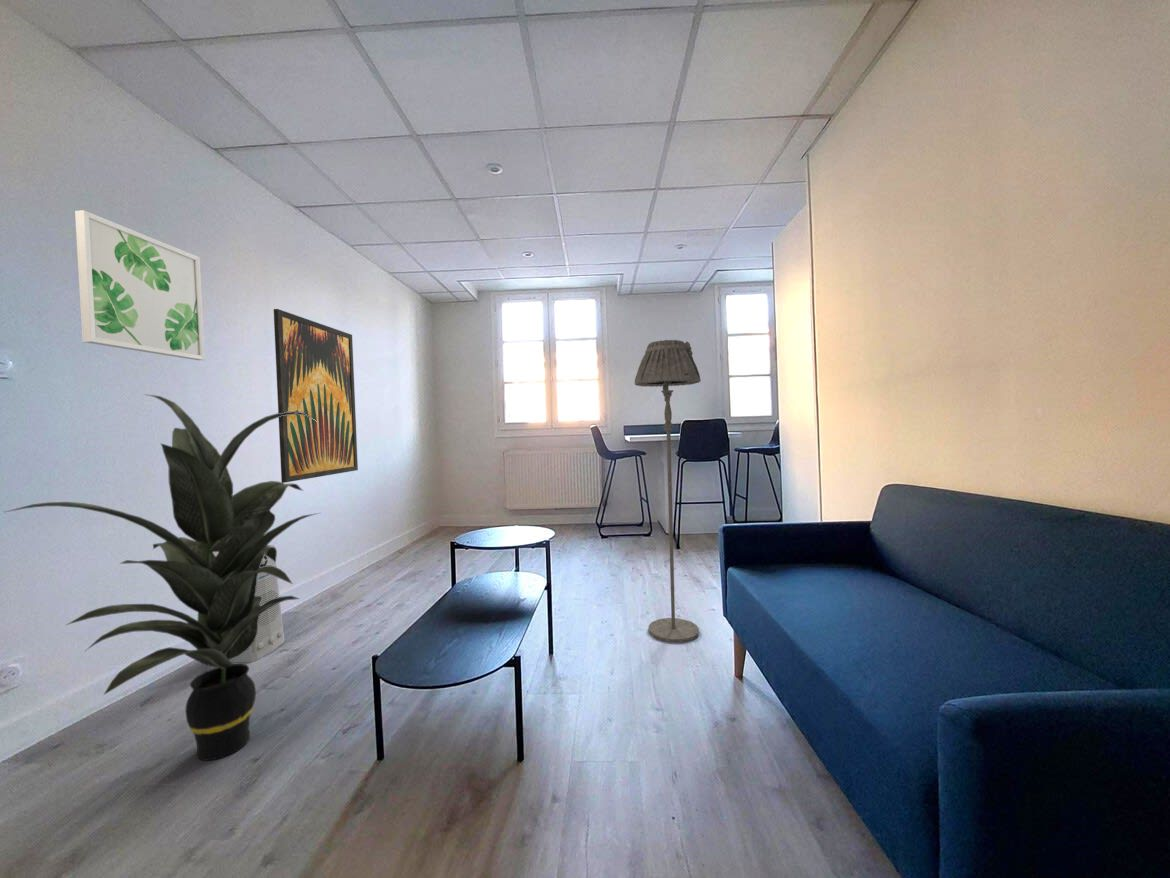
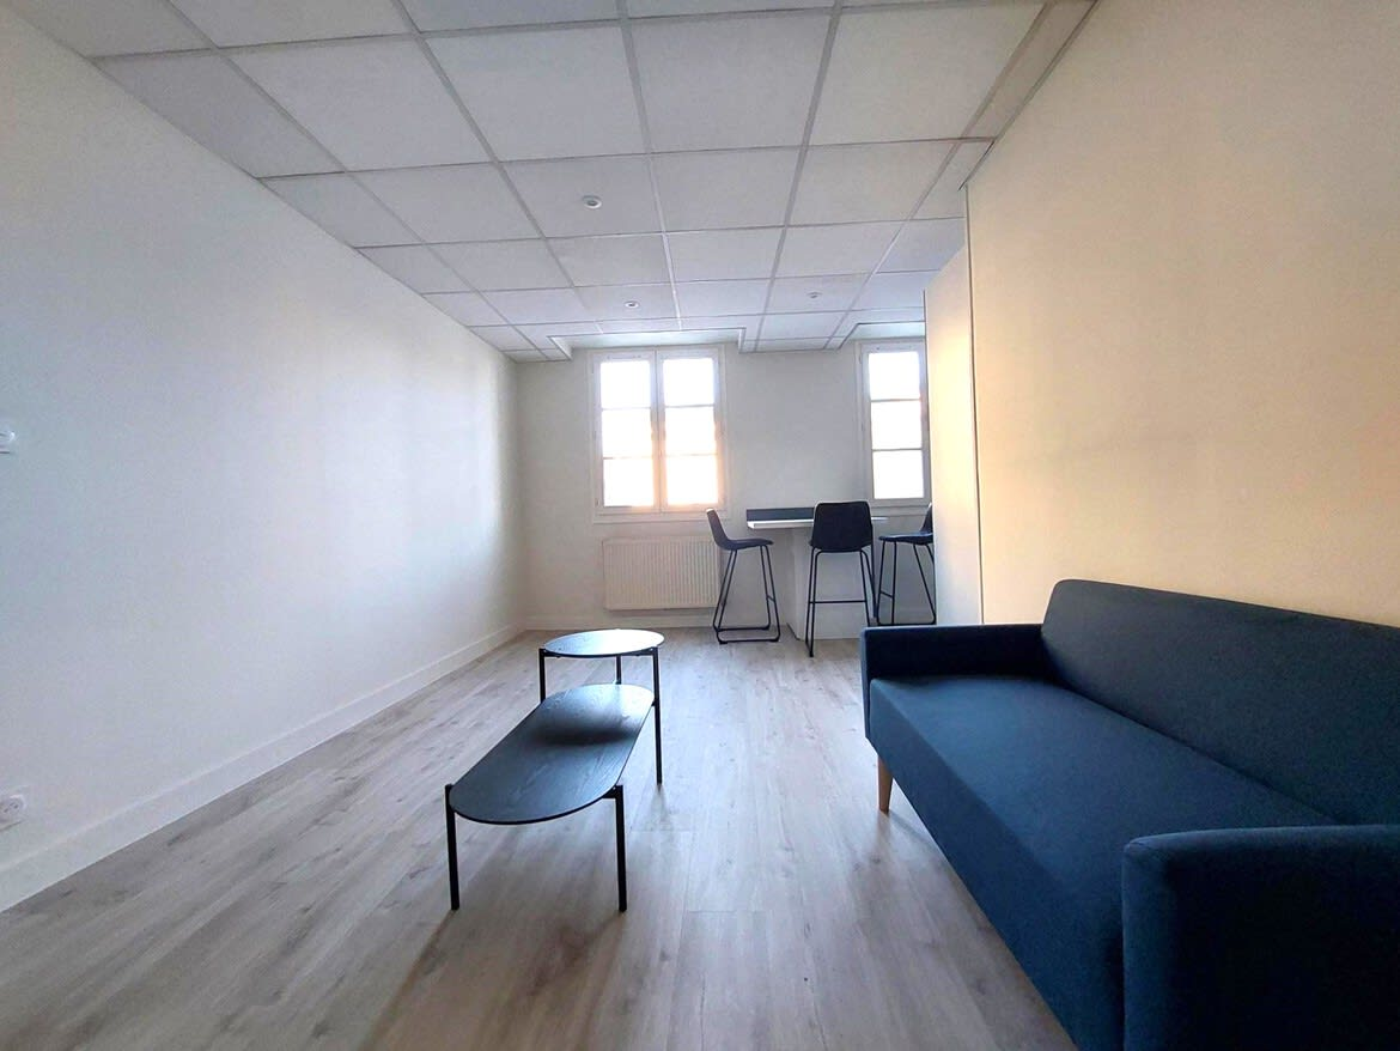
- wall art (321, 399)
- wall art (148, 294)
- air purifier (255, 595)
- floor lamp (669, 488)
- indoor plant (205, 570)
